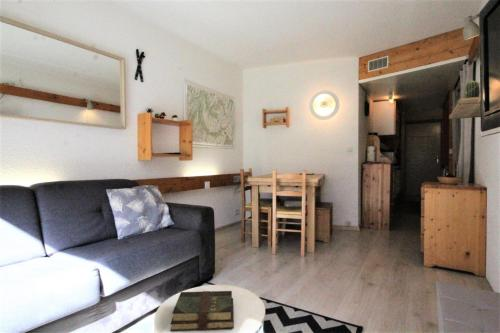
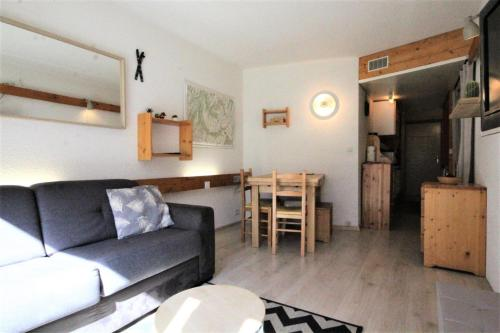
- book (204, 308)
